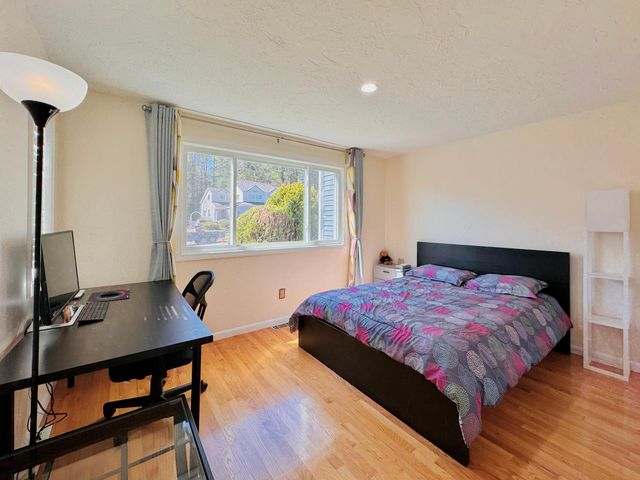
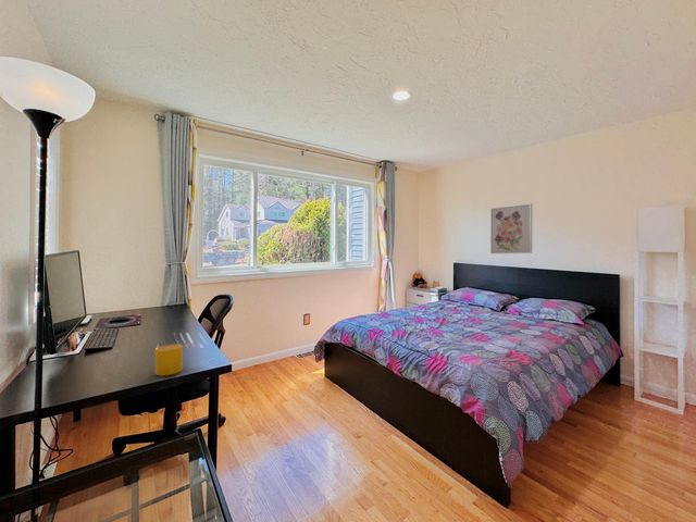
+ wall art (510, 229)
+ cup (169, 359)
